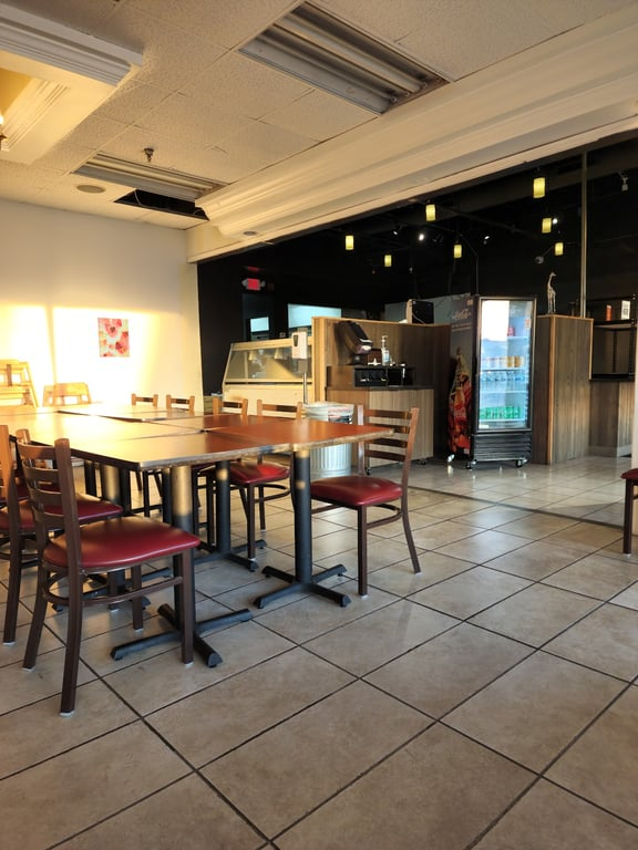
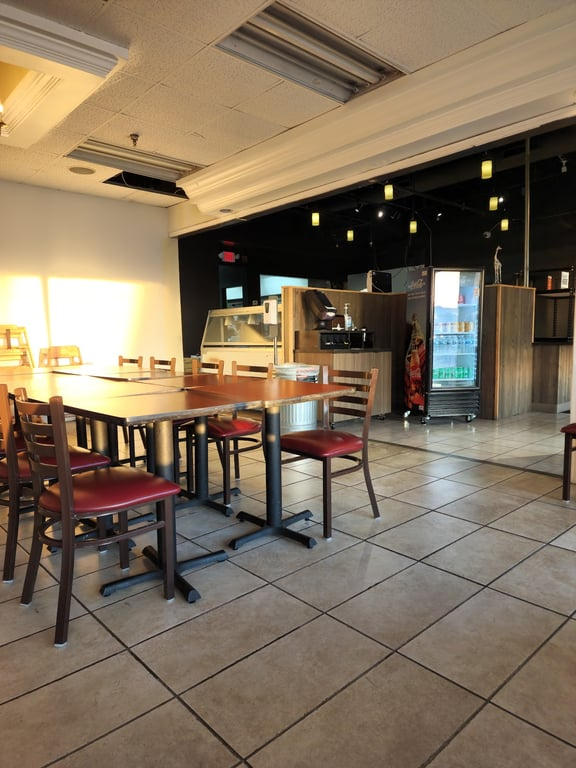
- wall art (113, 338)
